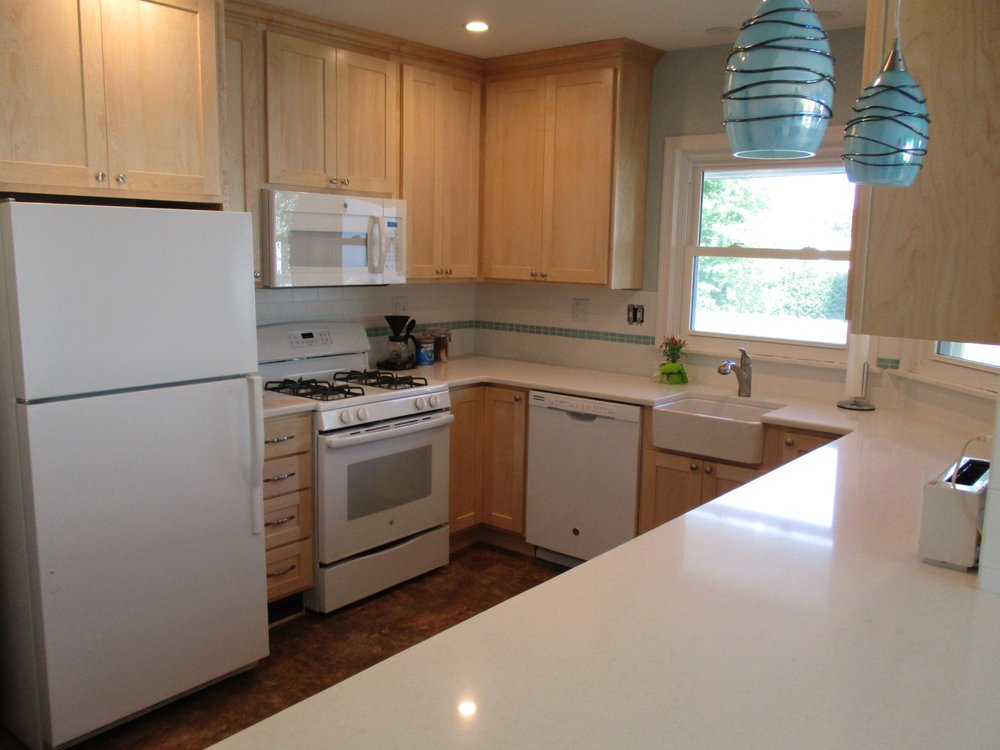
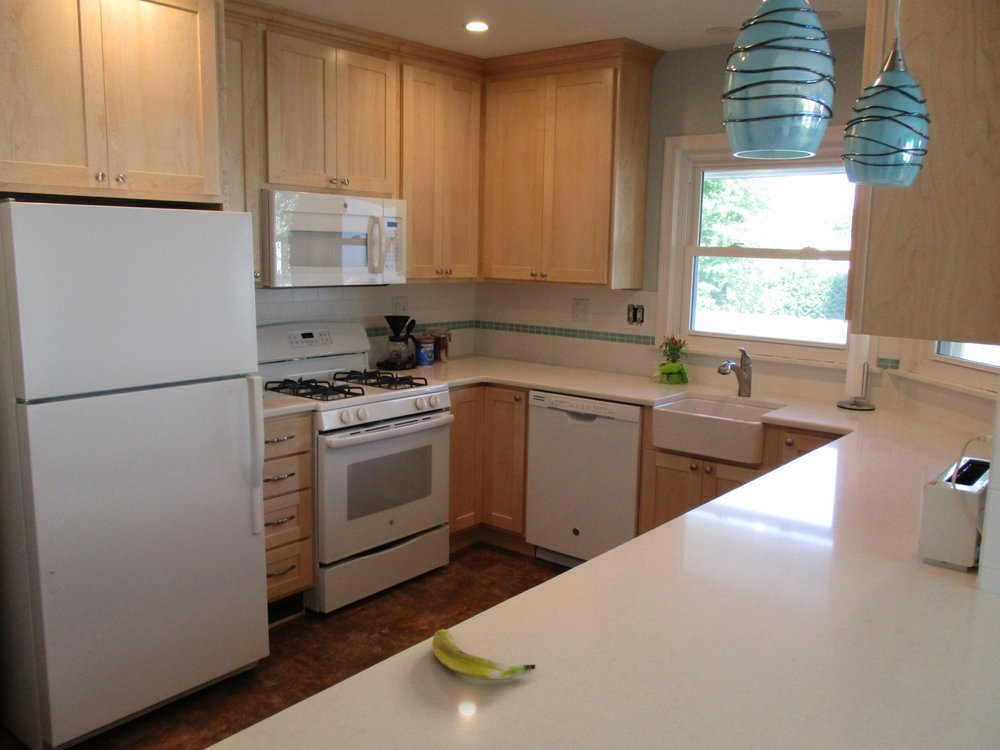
+ banana (470, 655)
